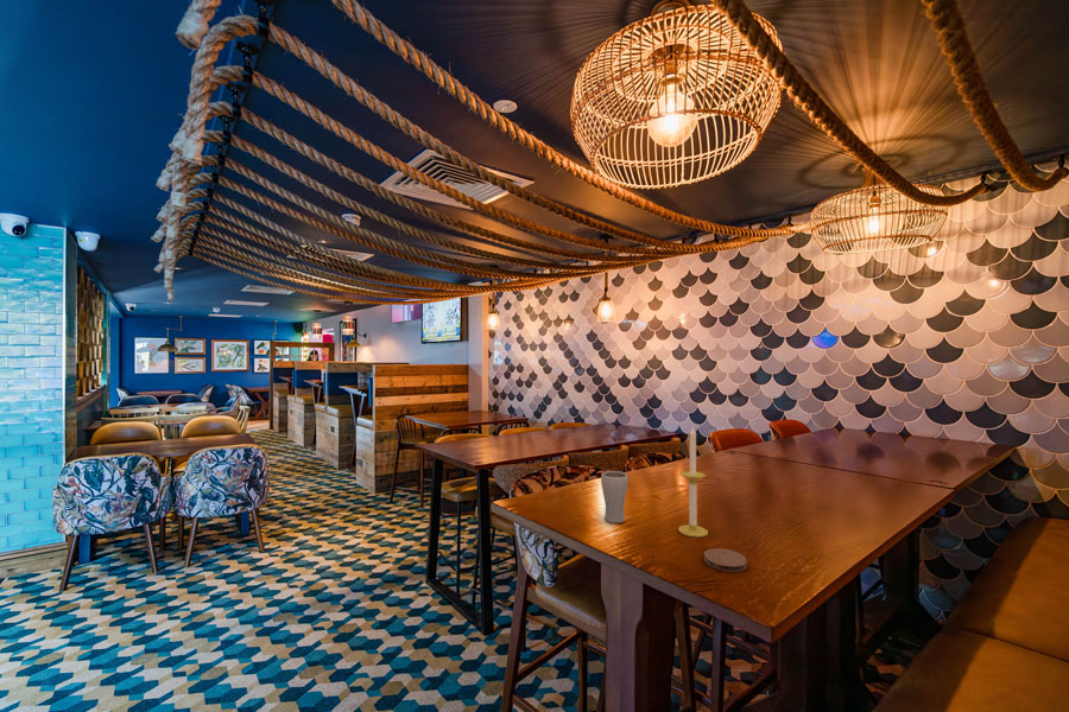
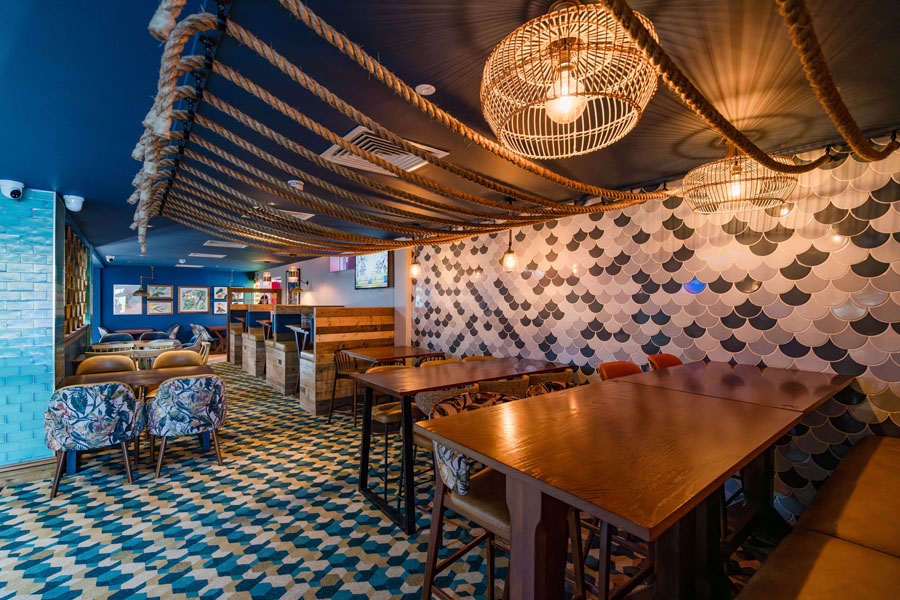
- candle (692, 478)
- drinking glass (614, 496)
- coaster (725, 559)
